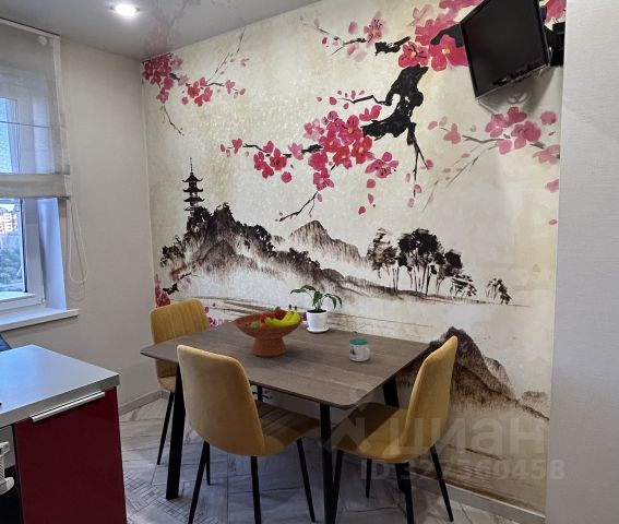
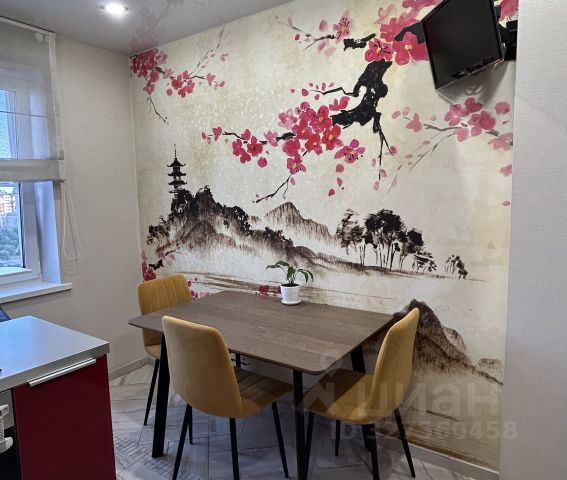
- mug (360, 350)
- fruit bowl (269, 330)
